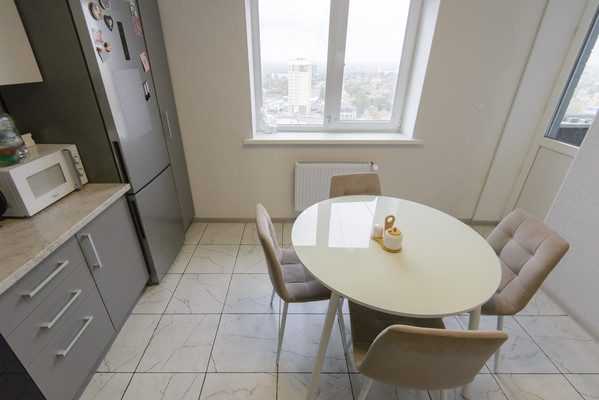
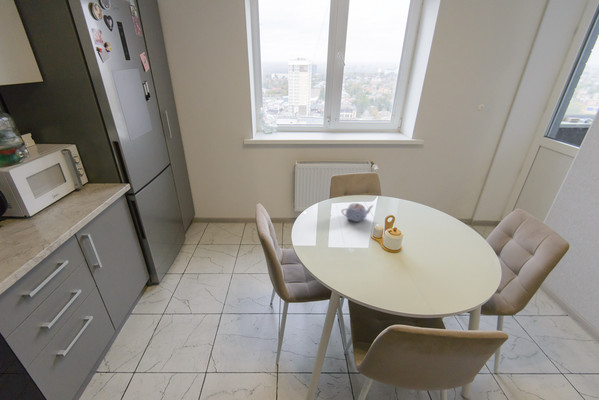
+ teapot (357, 211)
